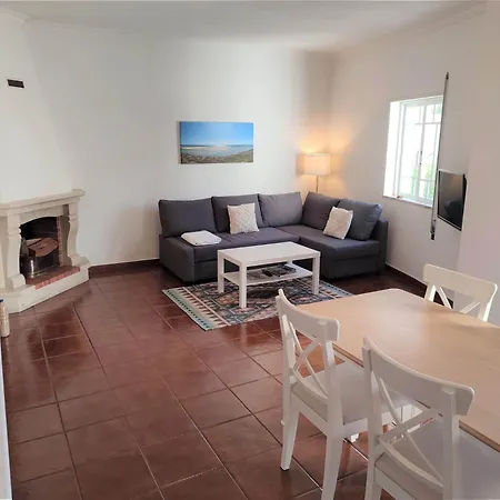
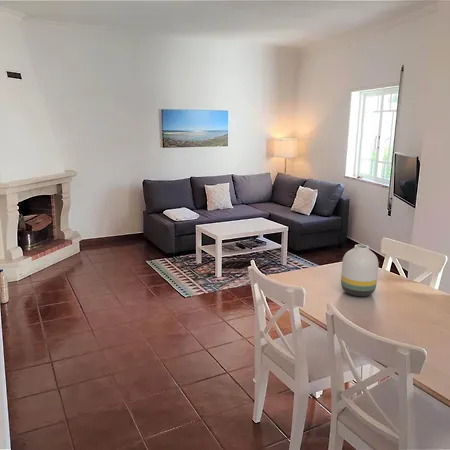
+ vase (359, 269)
